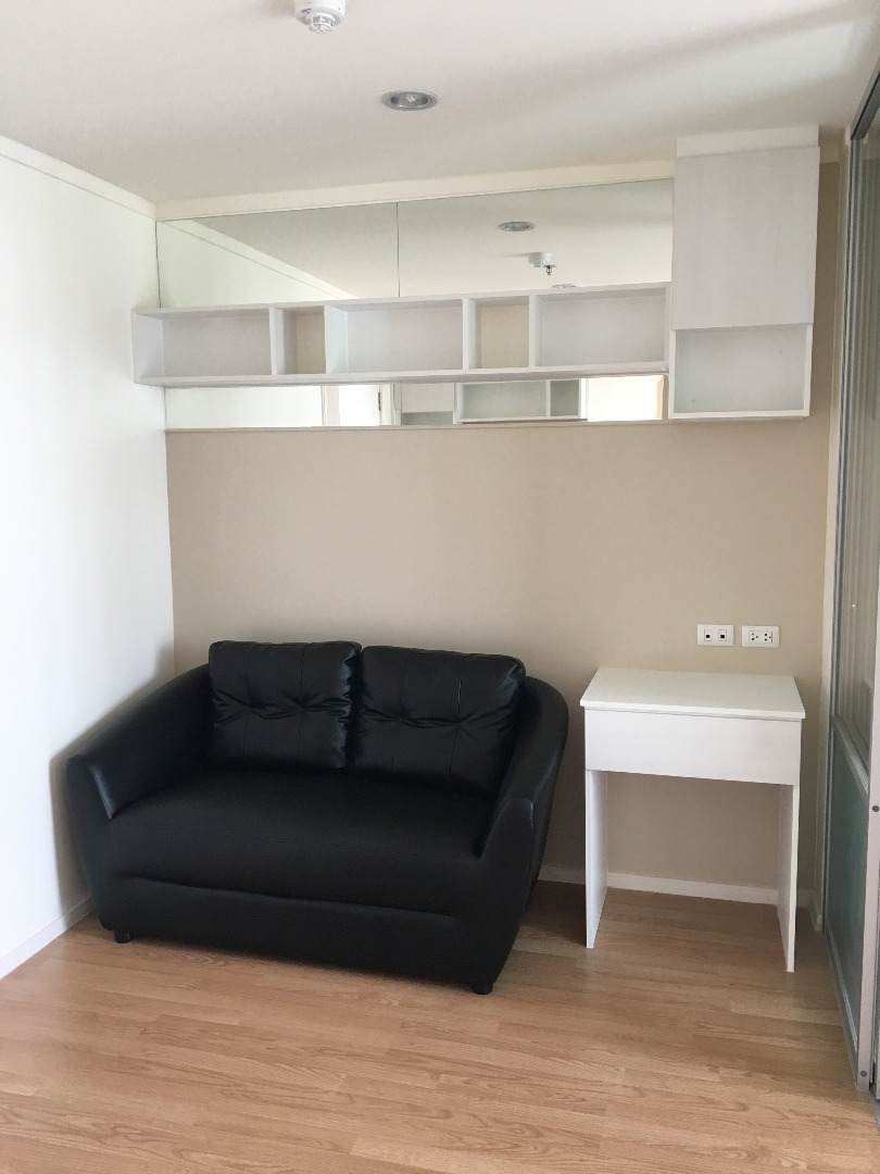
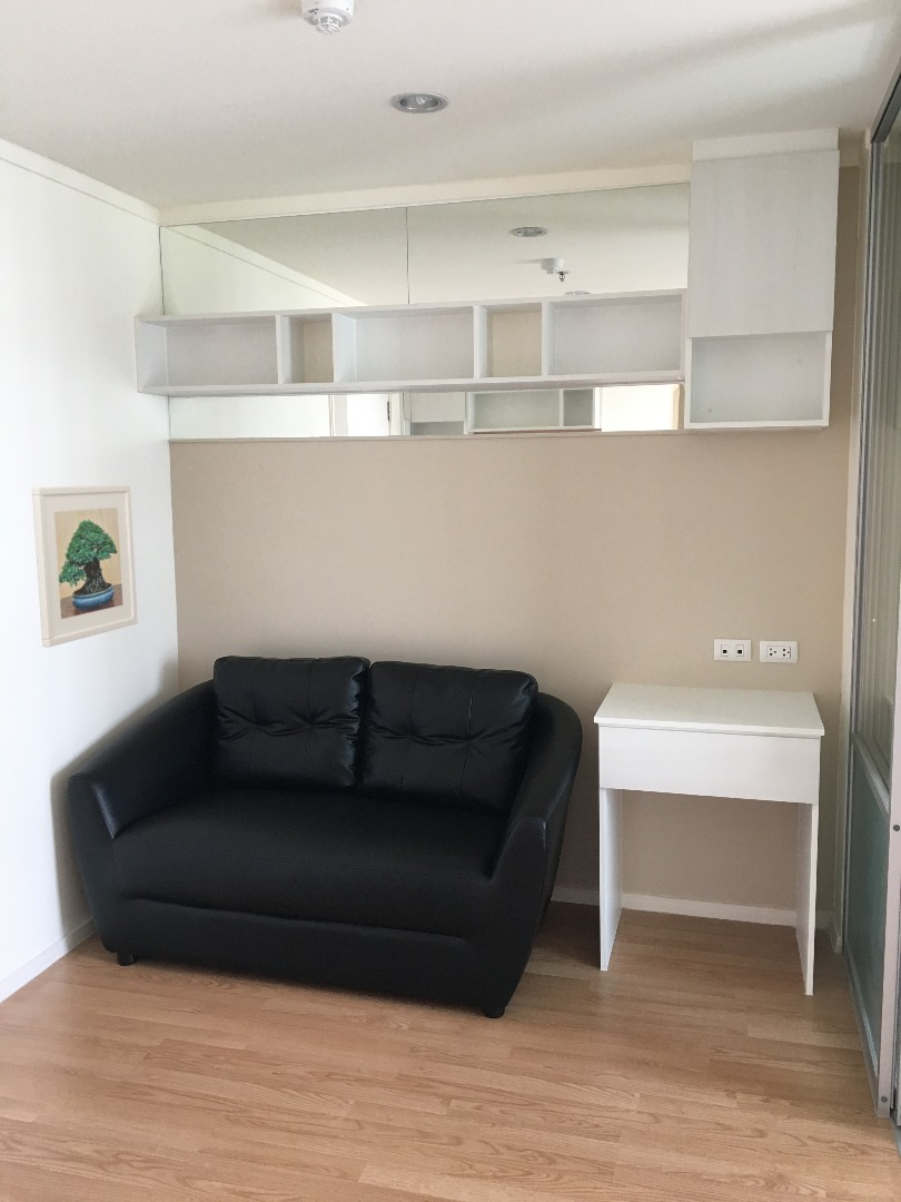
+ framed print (89, 561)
